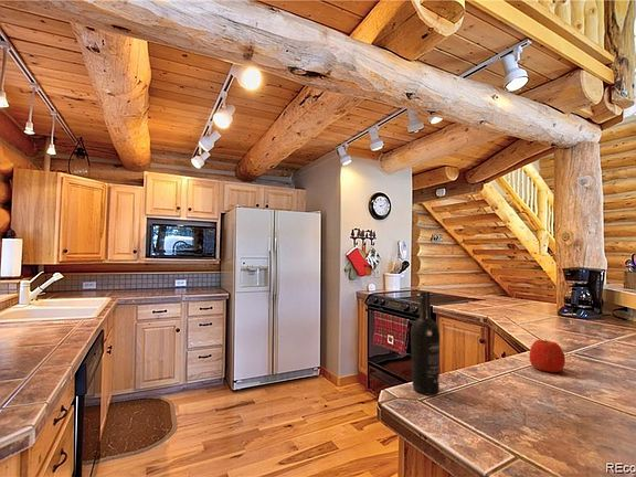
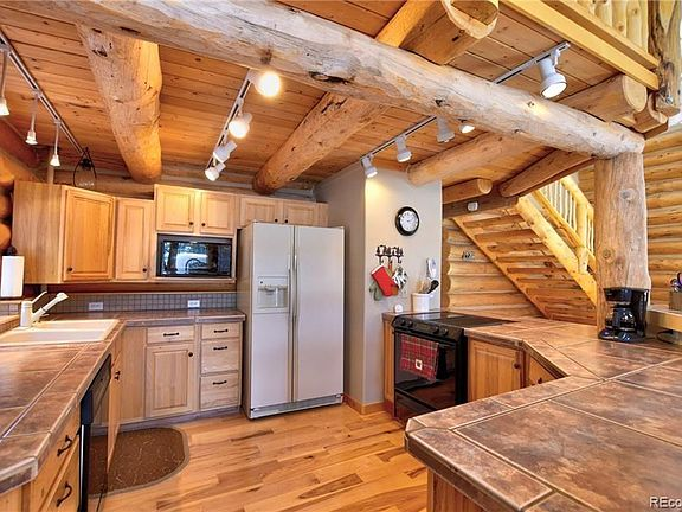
- wine bottle (425, 340)
- apple (547, 353)
